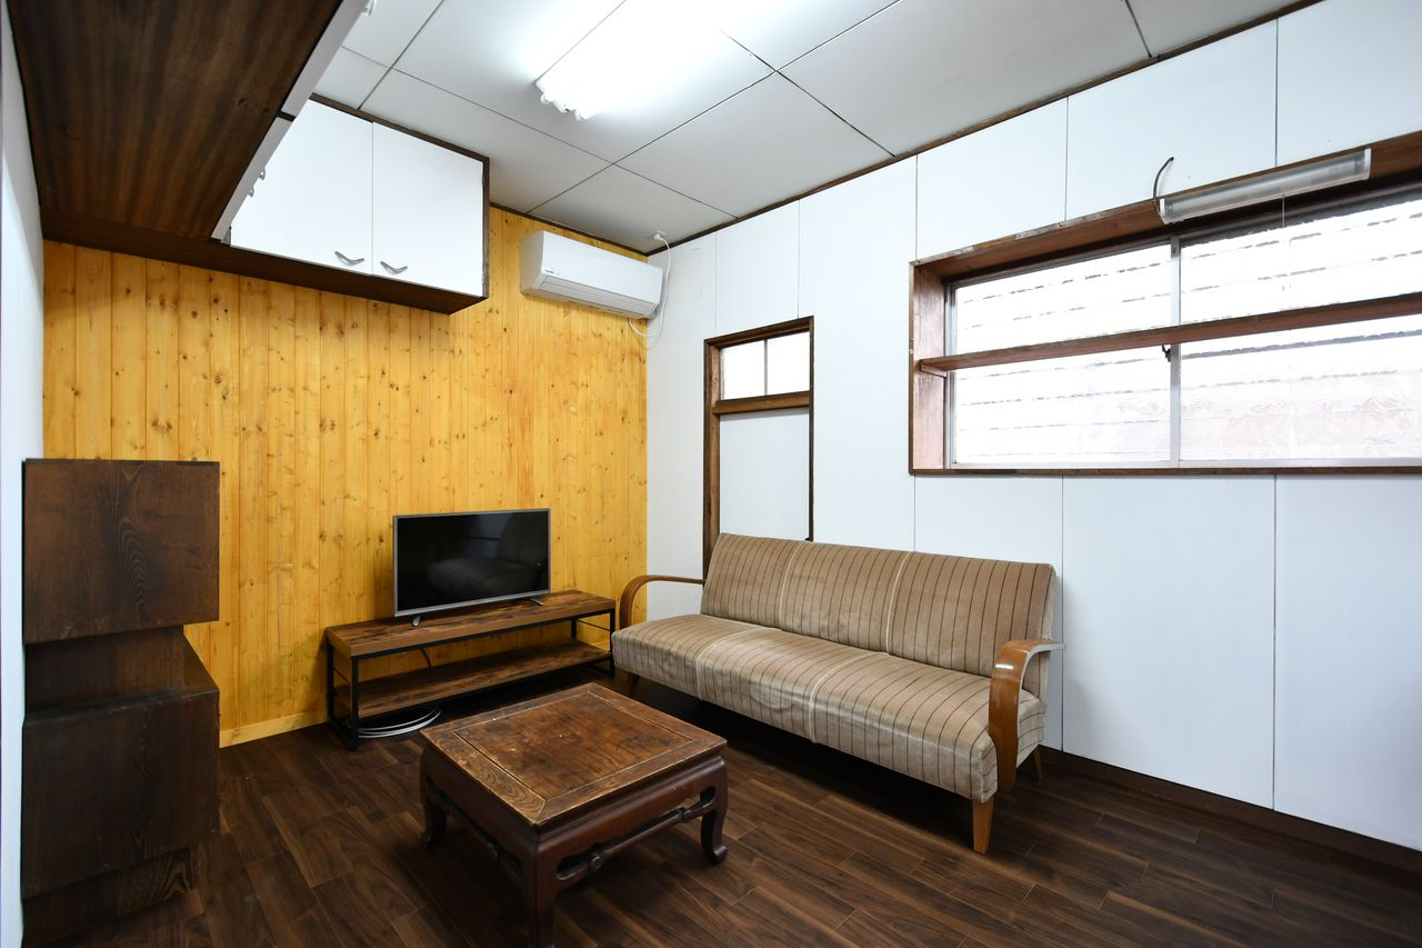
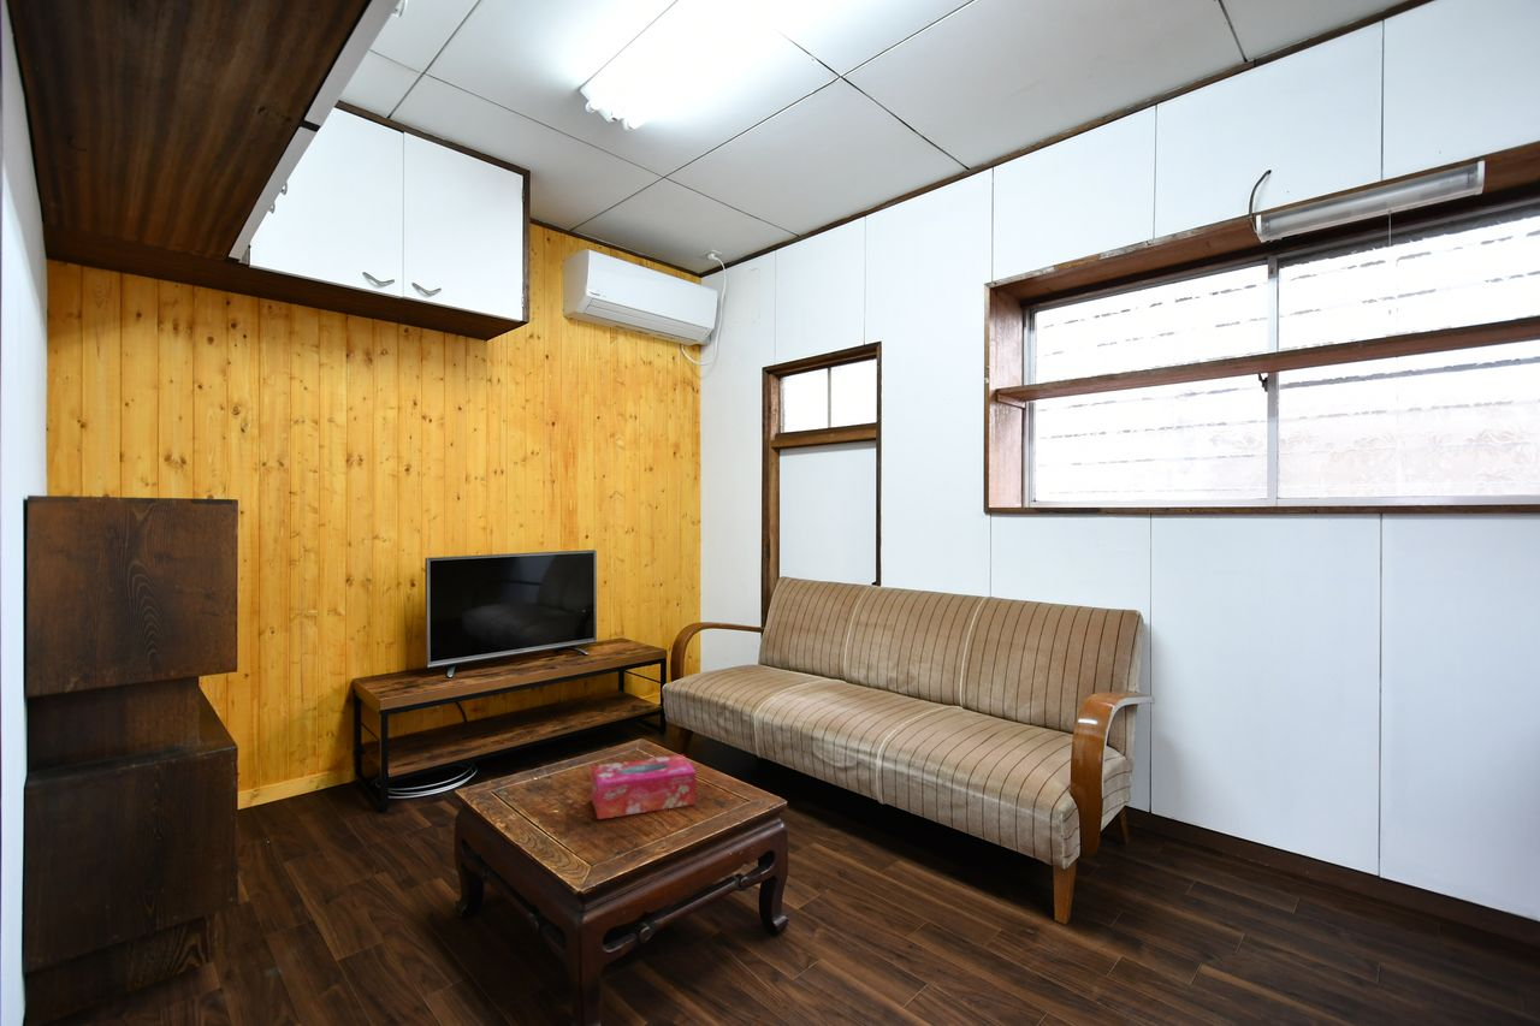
+ tissue box (642, 784)
